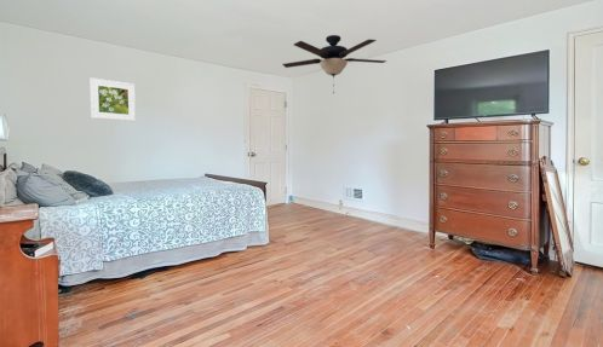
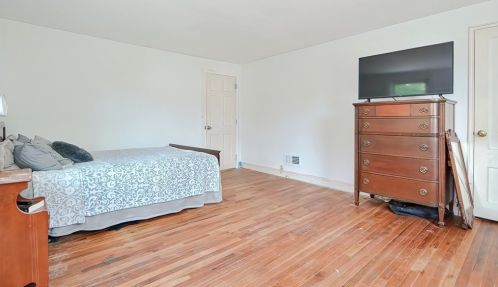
- ceiling fan (333, 66)
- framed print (113, 100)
